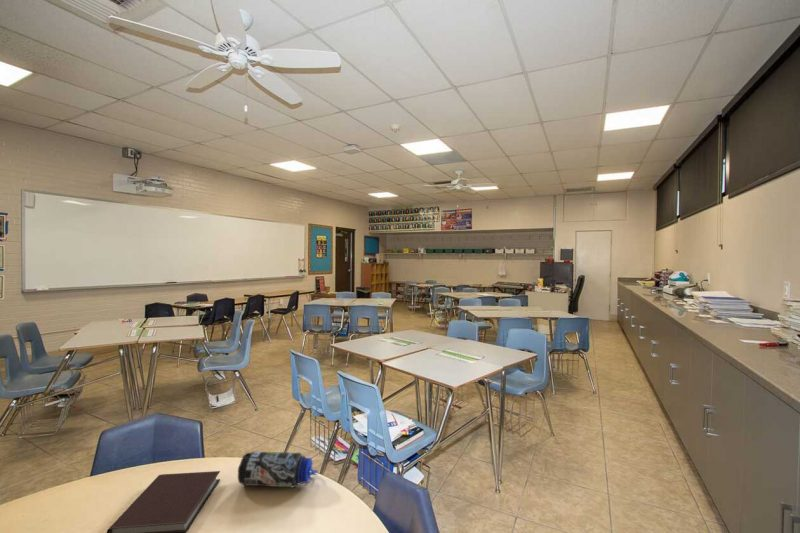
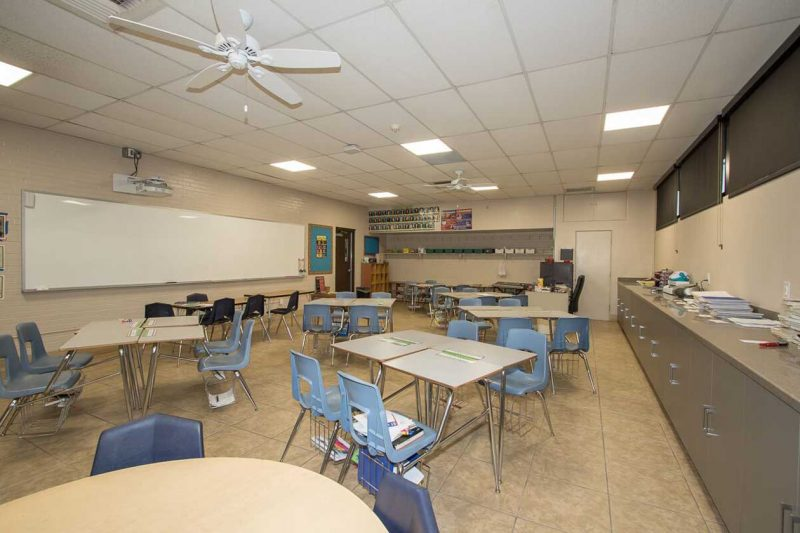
- water bottle (279, 468)
- notebook (170, 501)
